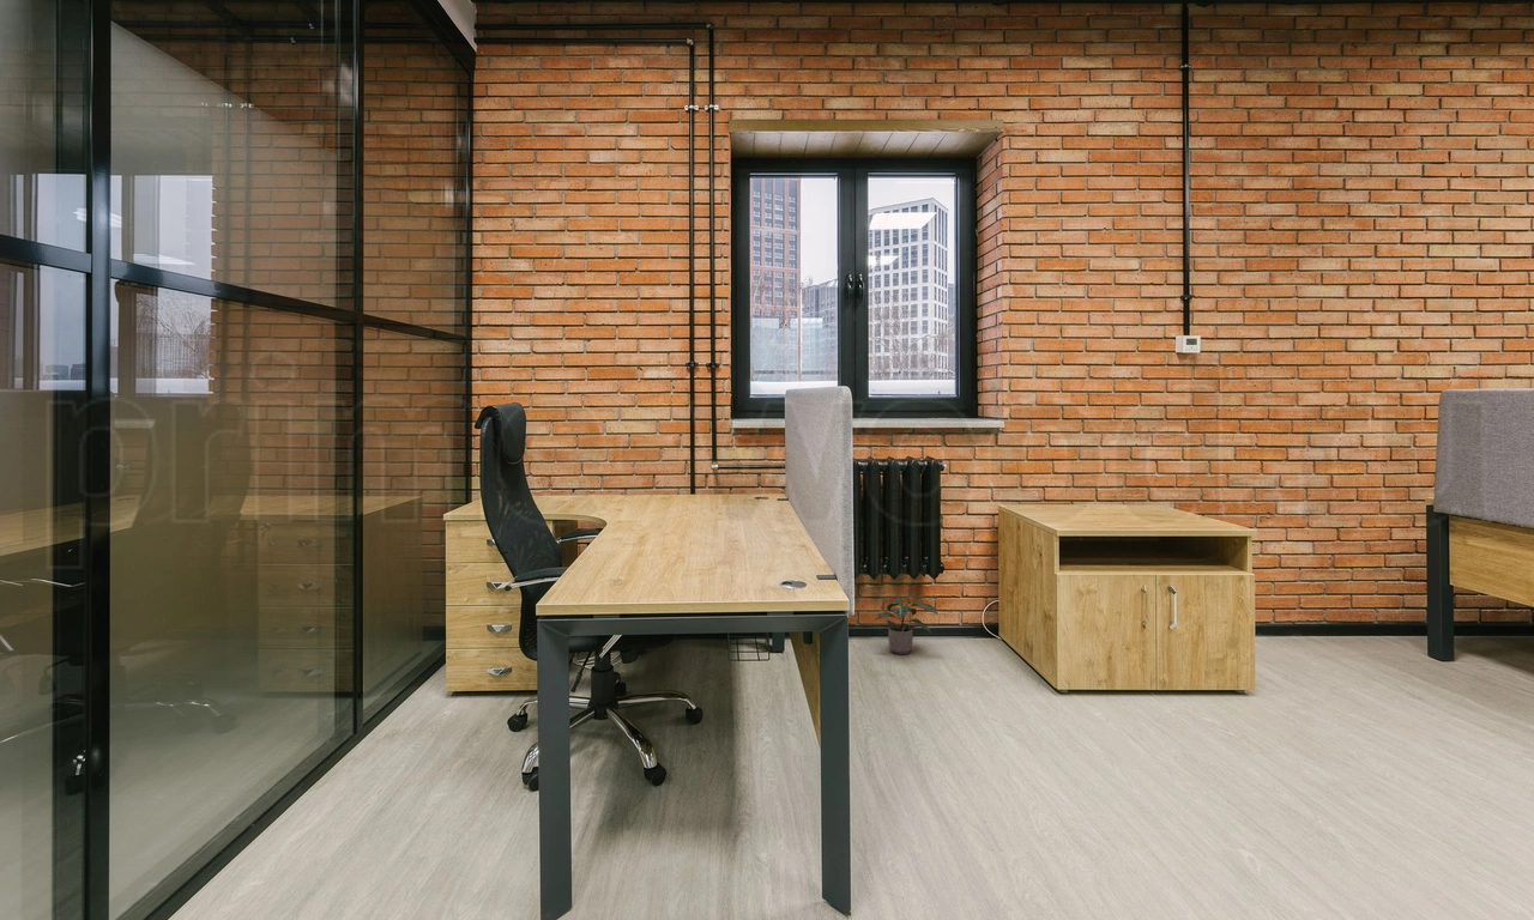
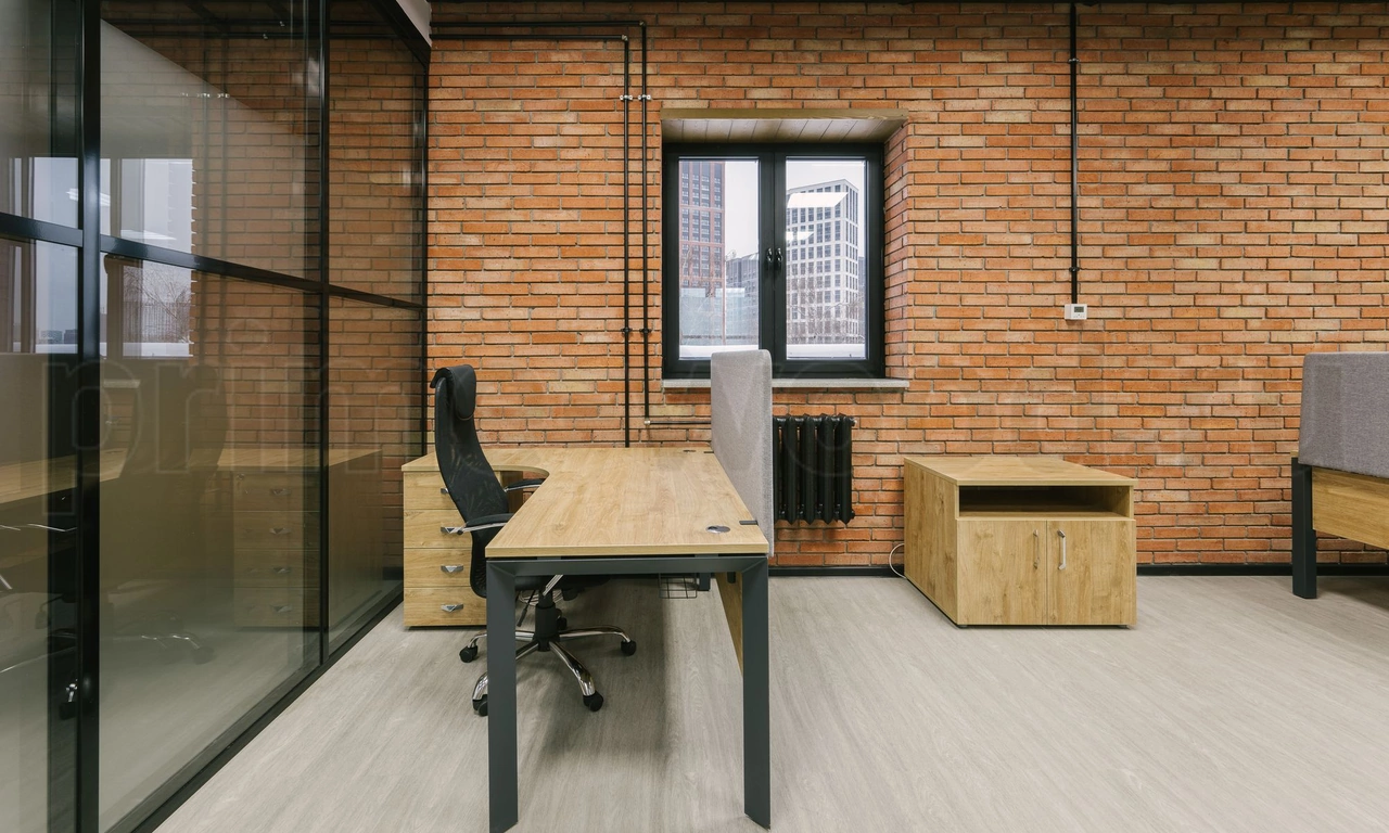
- potted plant (905, 625)
